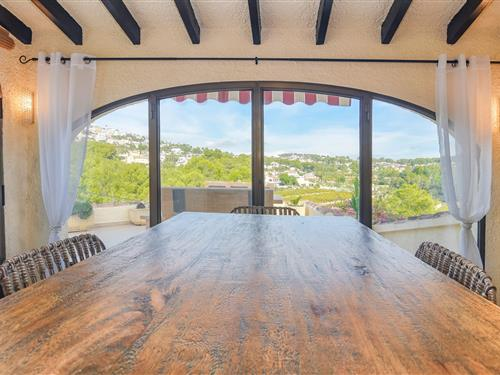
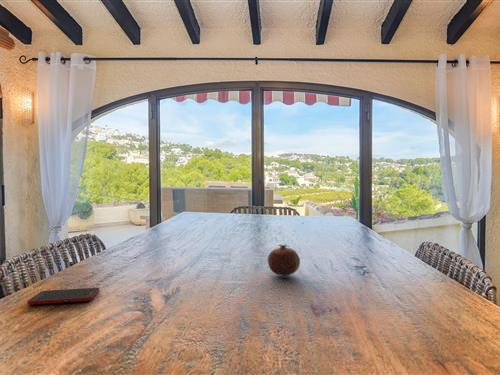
+ cell phone (65, 295)
+ fruit (283, 259)
